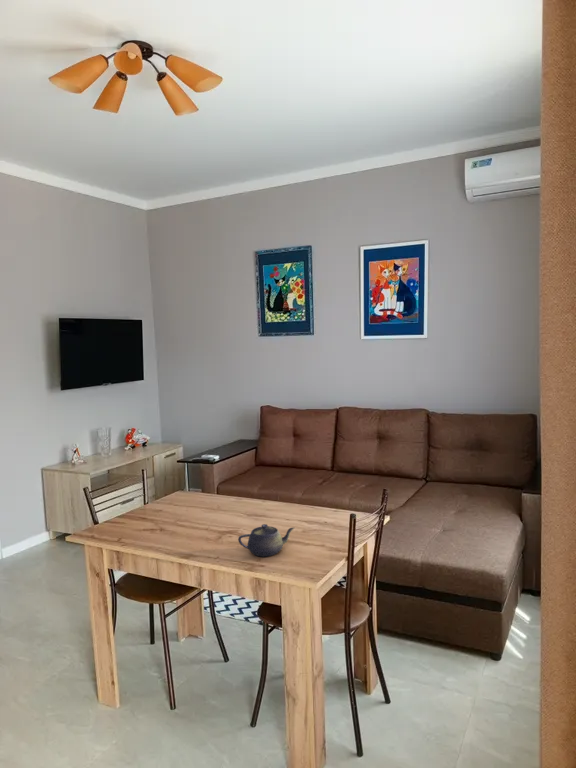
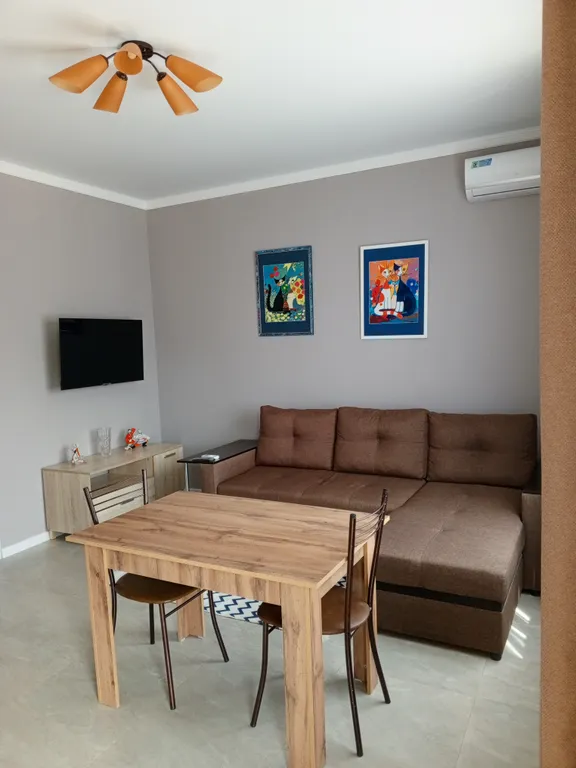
- teapot (266, 538)
